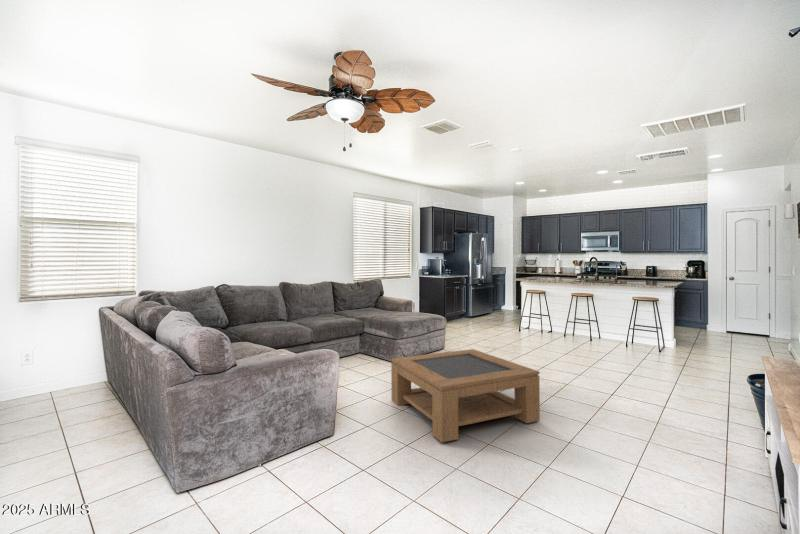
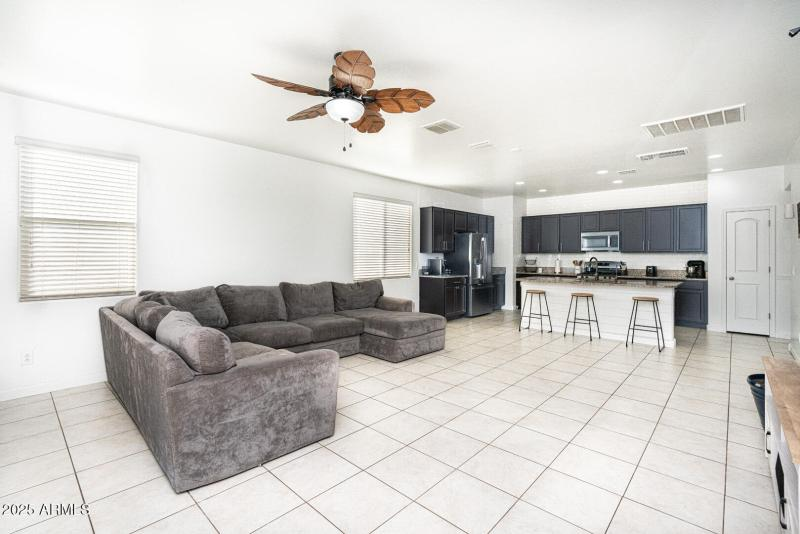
- coffee table (460, 387)
